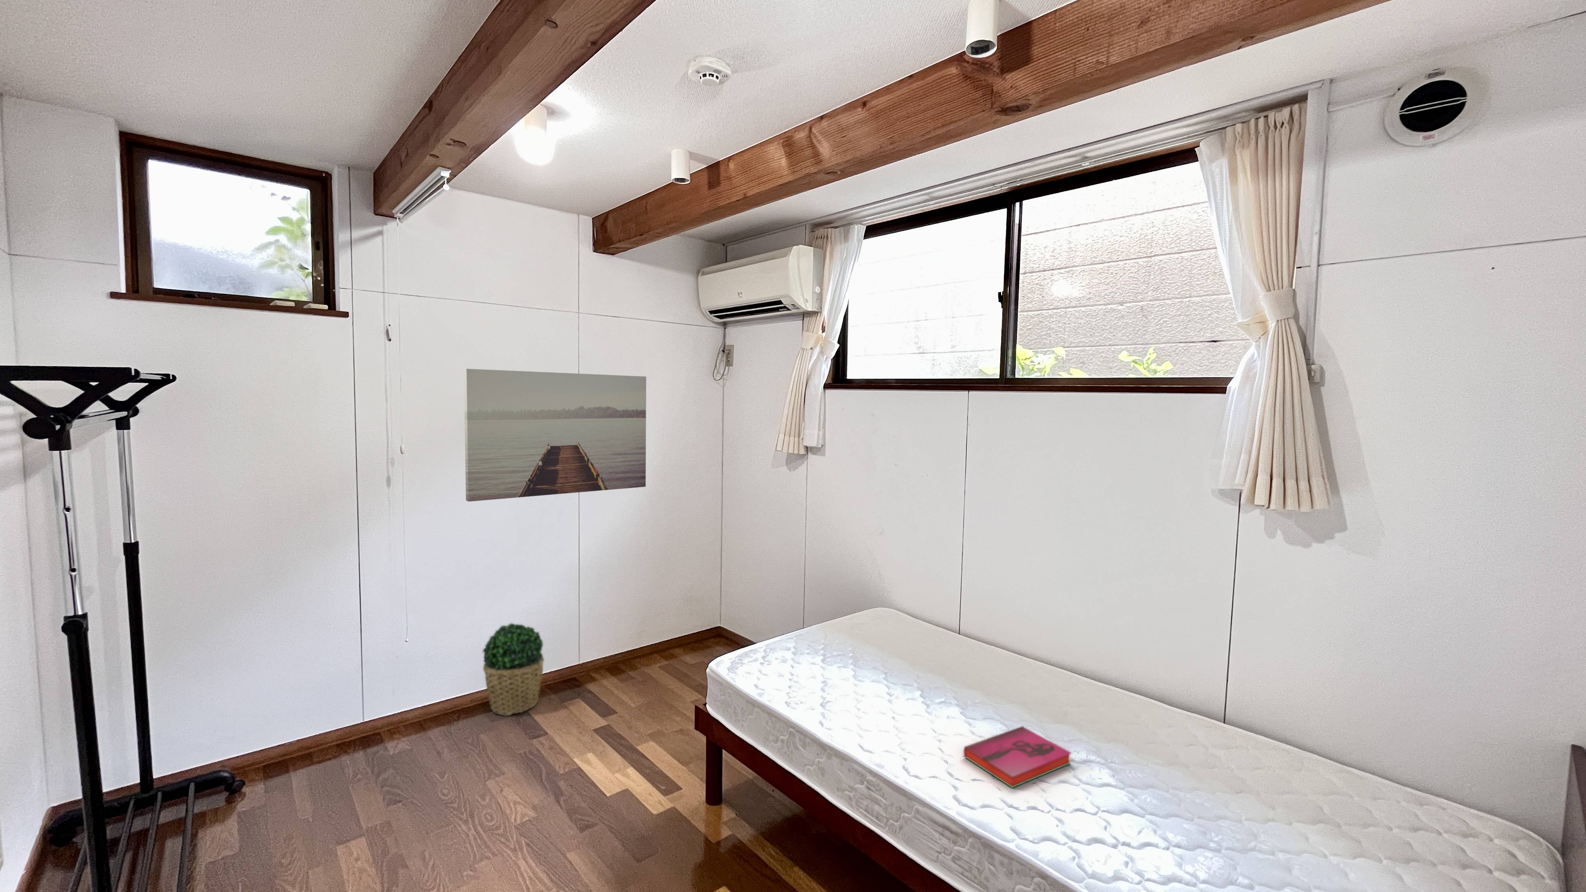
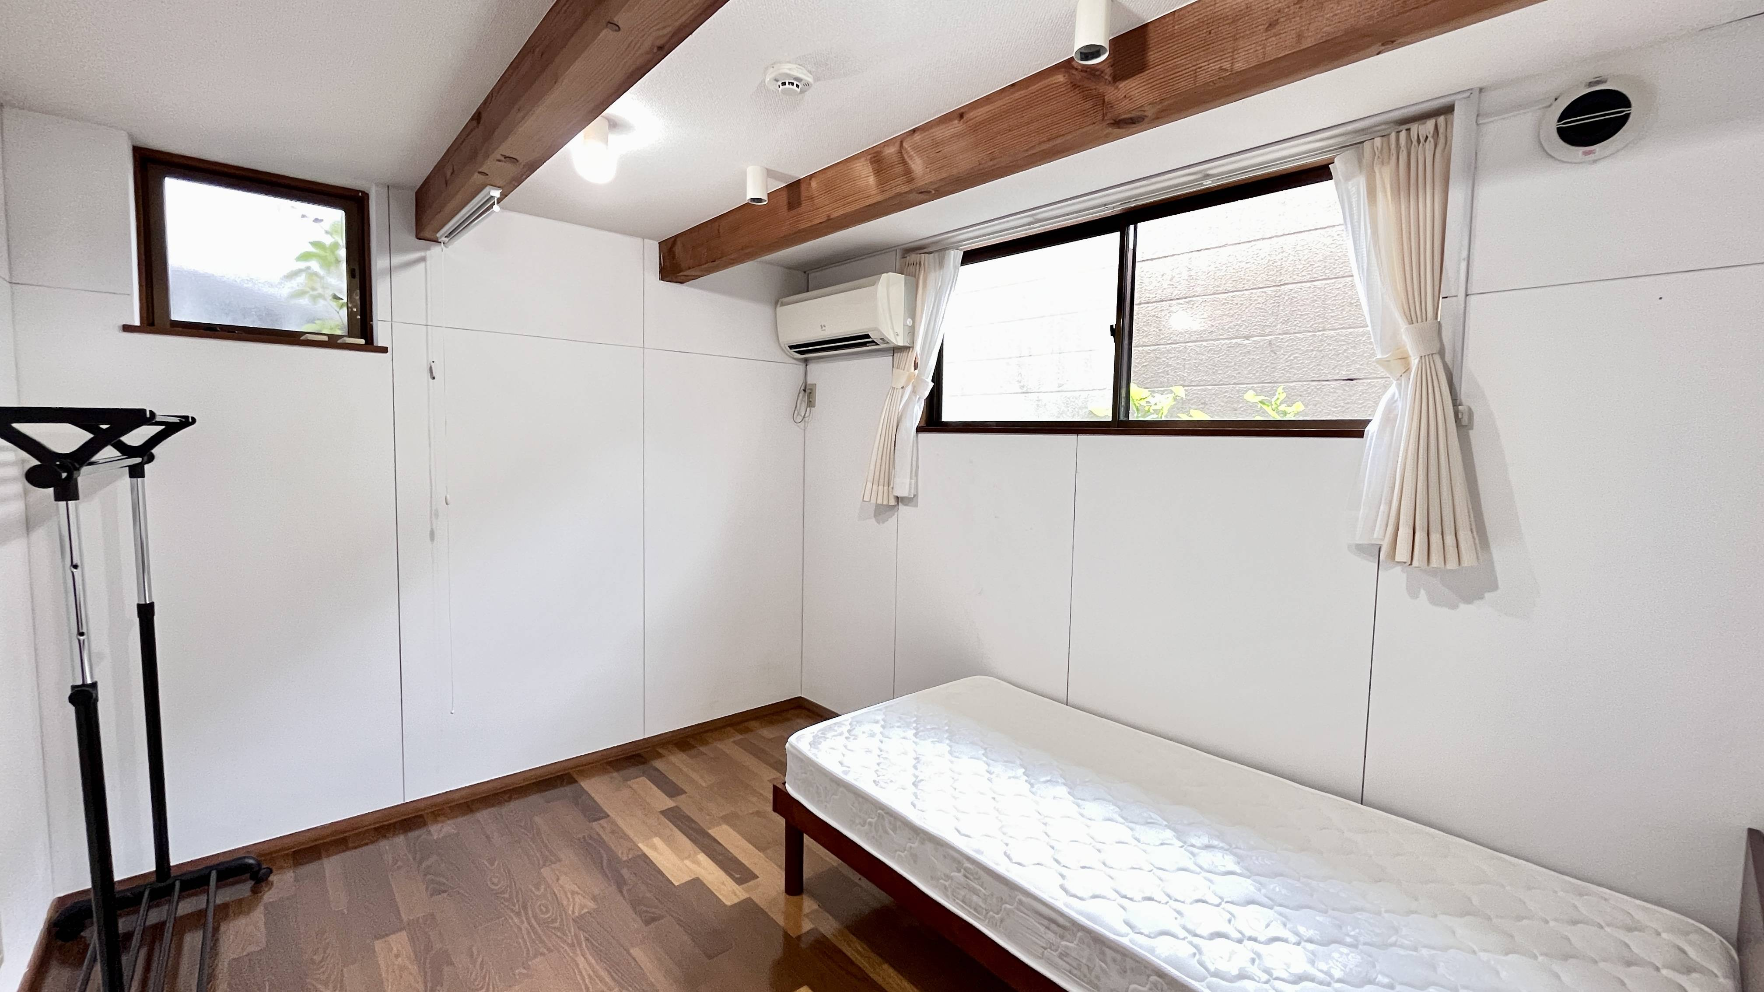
- wall art (563, 433)
- potted plant (514, 665)
- hardback book (1016, 755)
